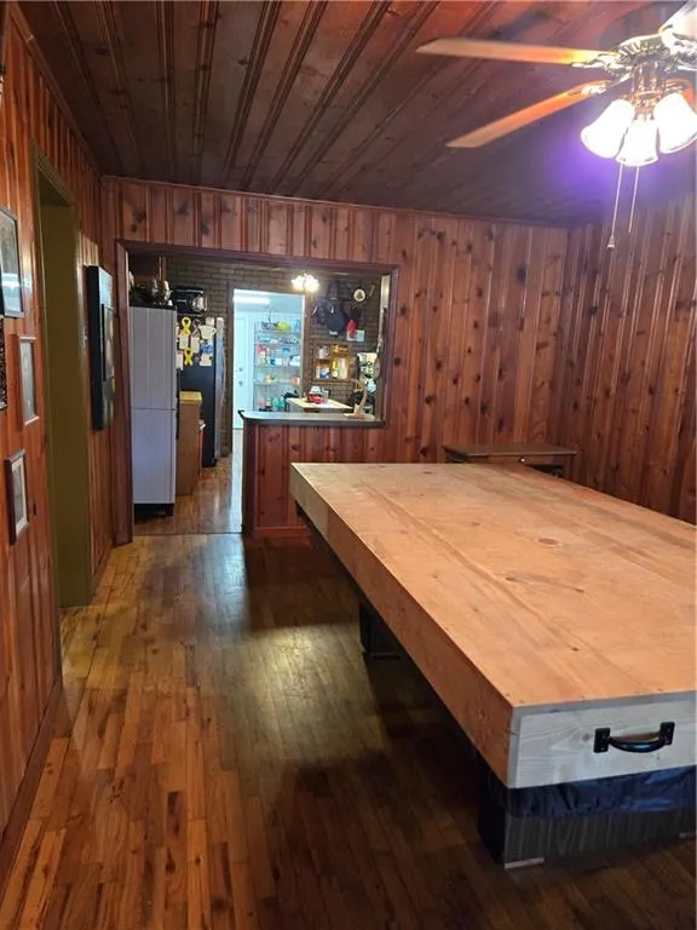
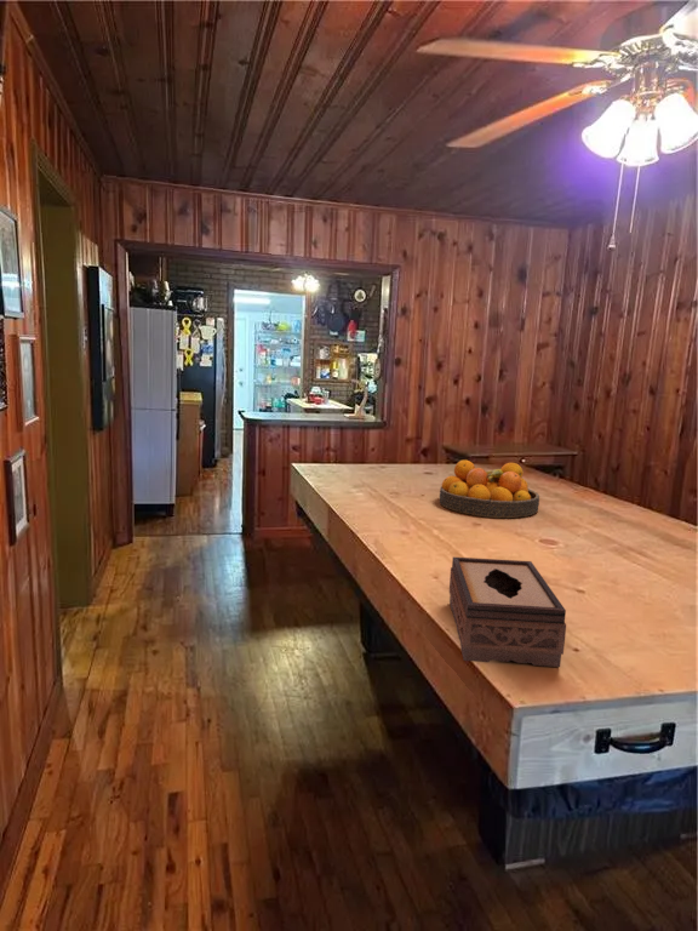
+ fruit bowl (488, 484)
+ tissue box (500, 605)
